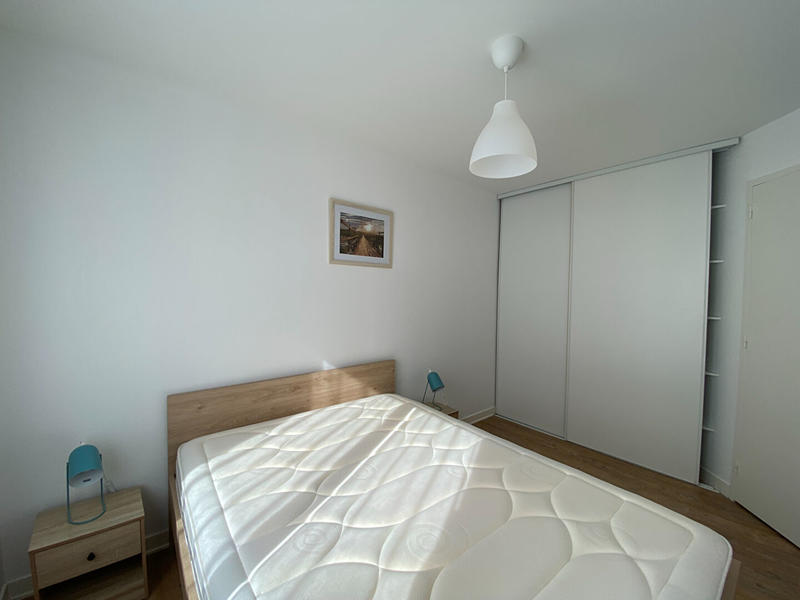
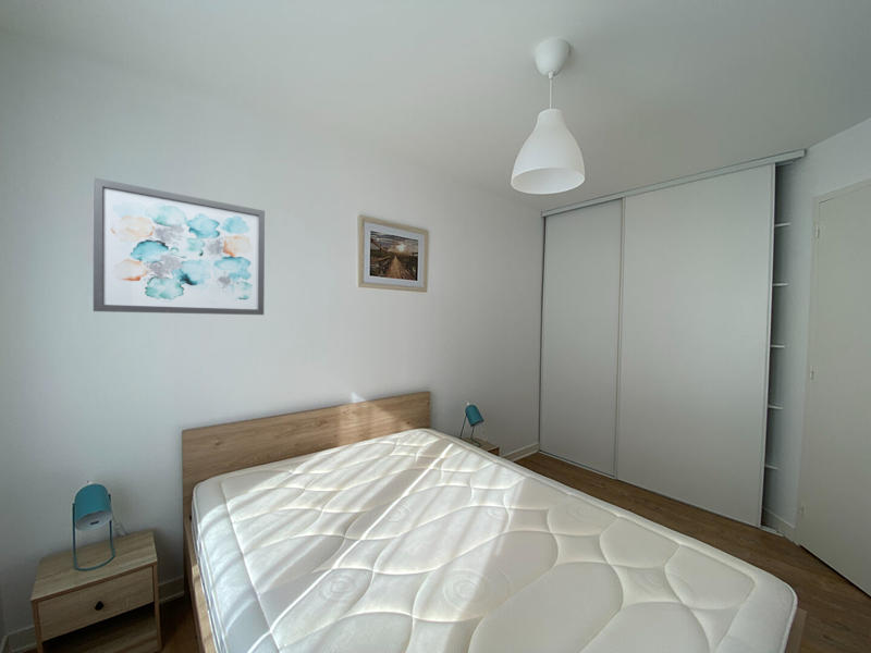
+ wall art (188, 255)
